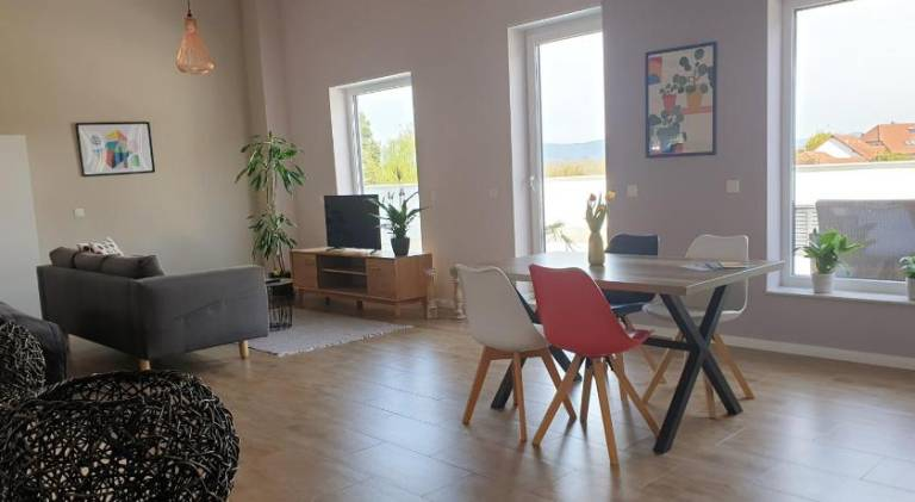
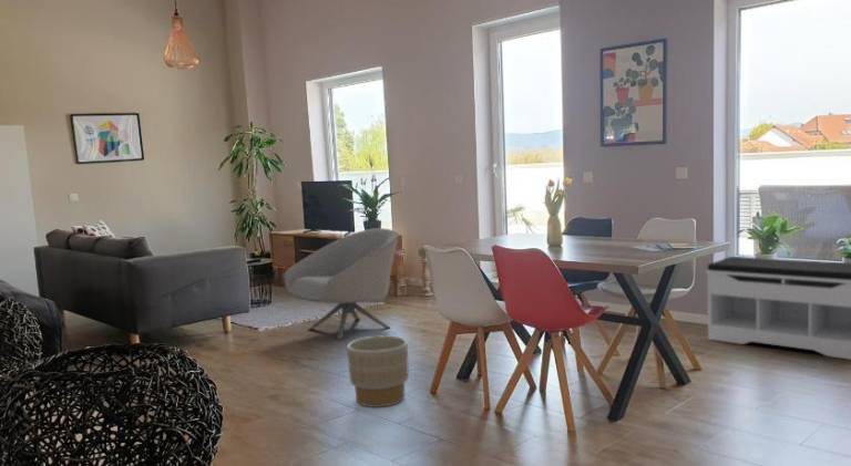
+ planter (379, 371)
+ armchair (340, 281)
+ bench (792, 303)
